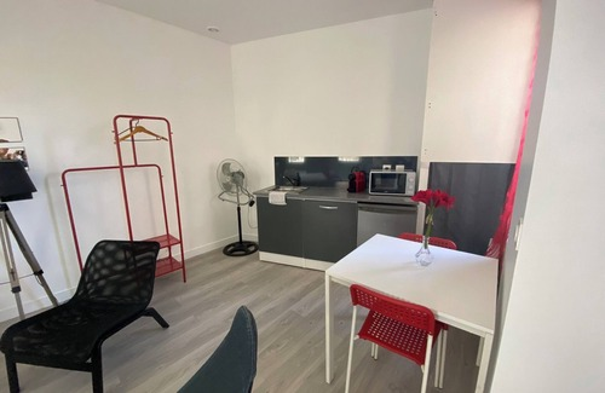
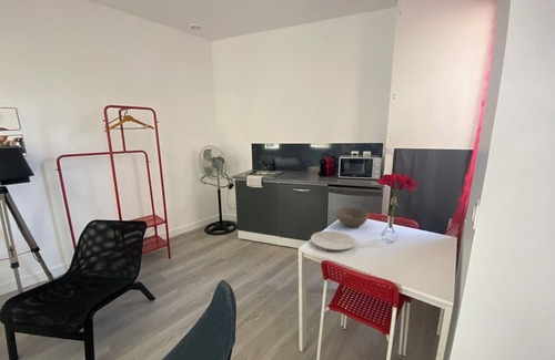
+ bowl (351, 217)
+ plate (332, 240)
